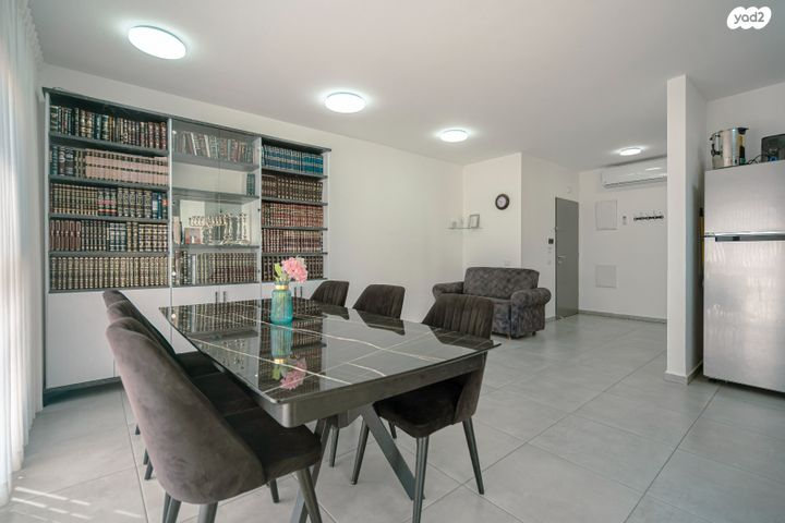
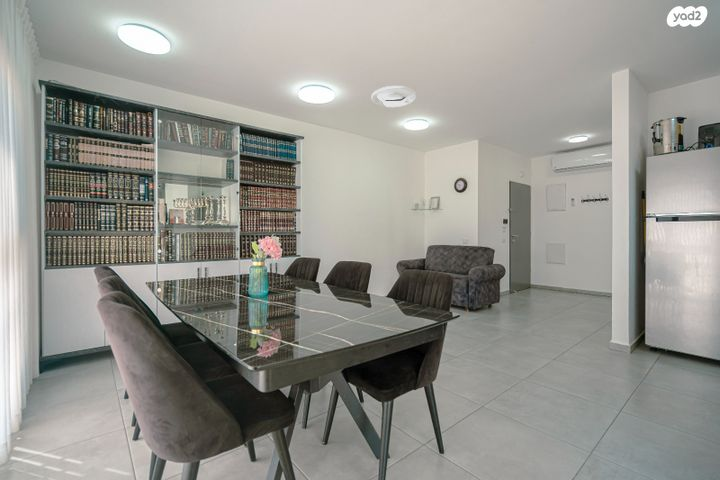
+ ceiling light (393, 97)
